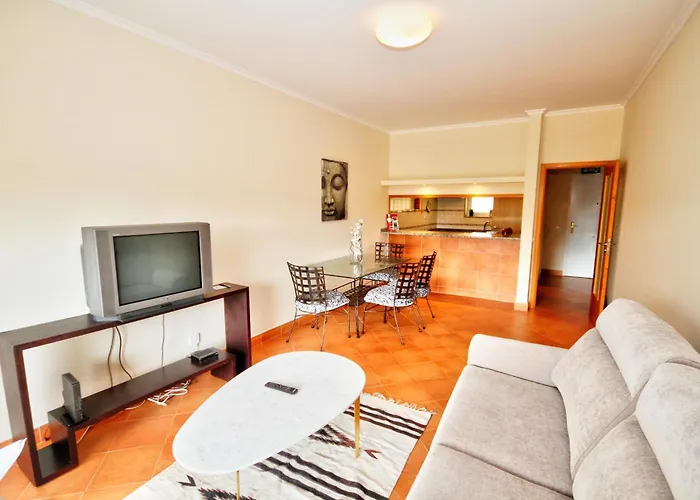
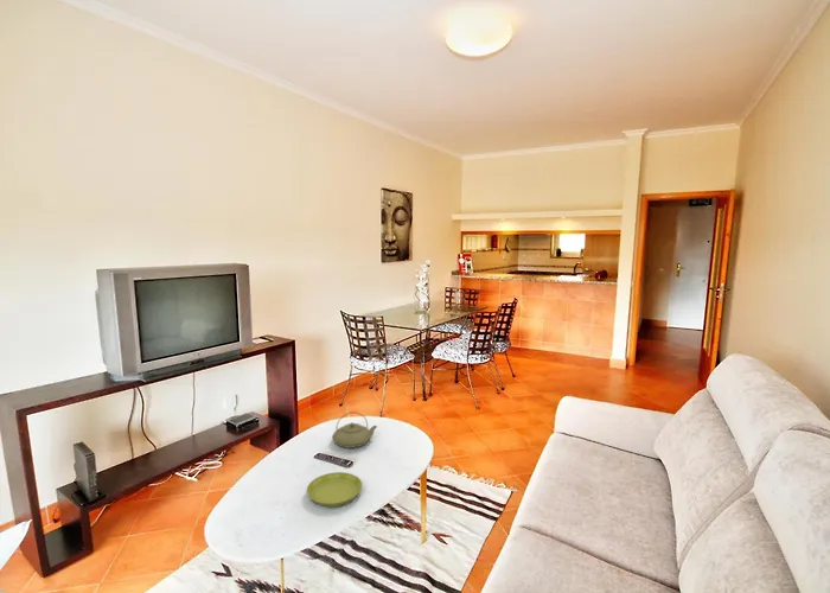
+ saucer (334, 490)
+ teapot (355, 427)
